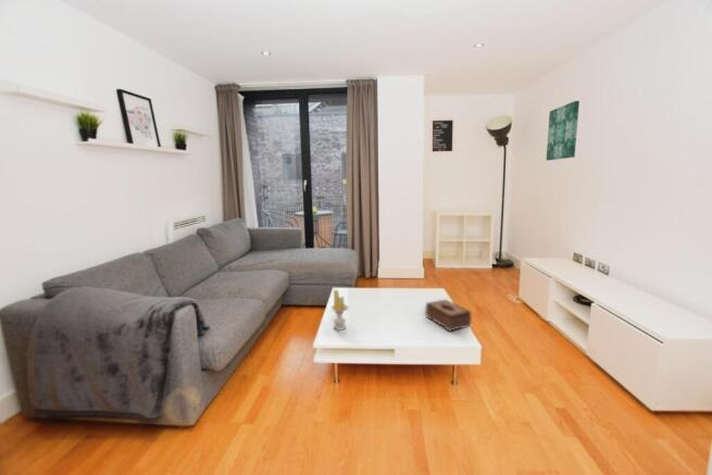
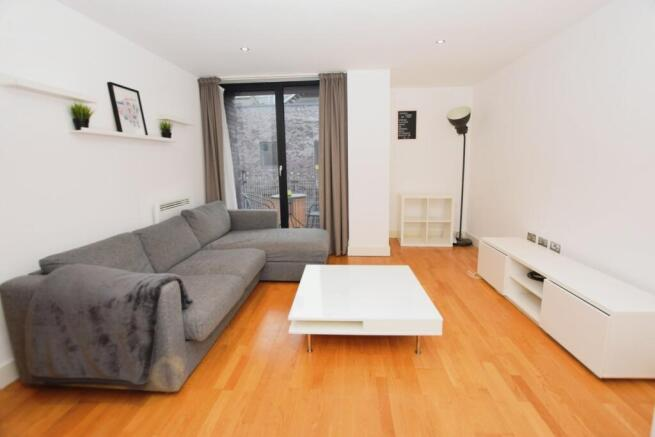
- wall art (561, 133)
- tissue box (447, 314)
- candle (339, 309)
